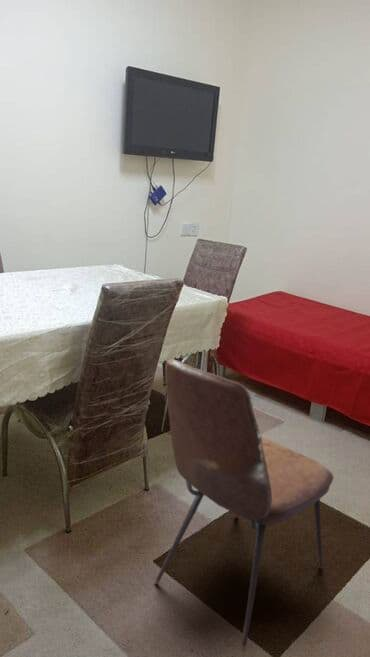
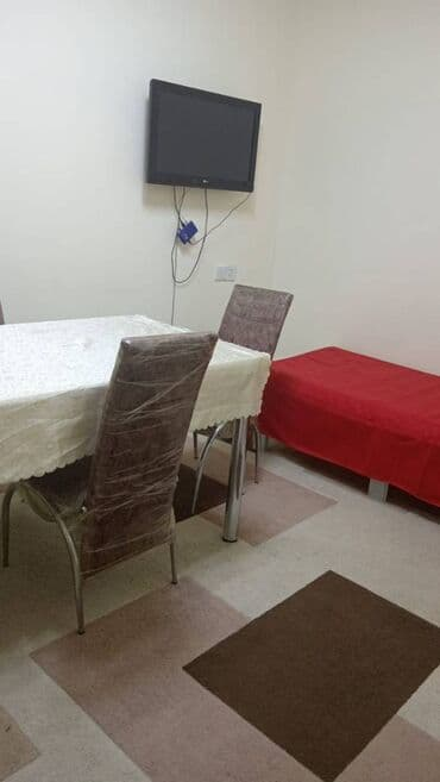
- dining chair (244, 473)
